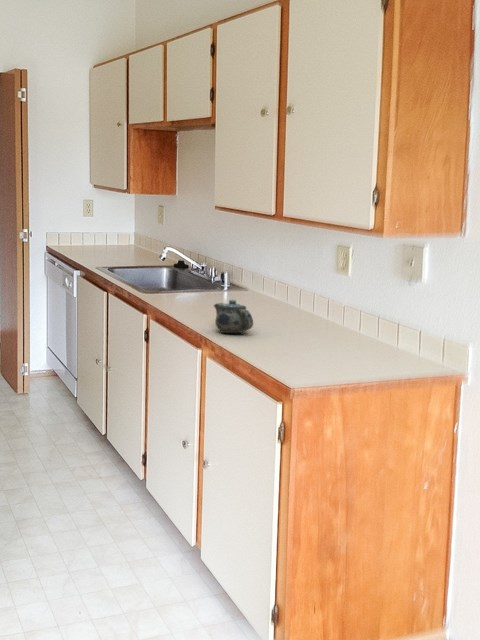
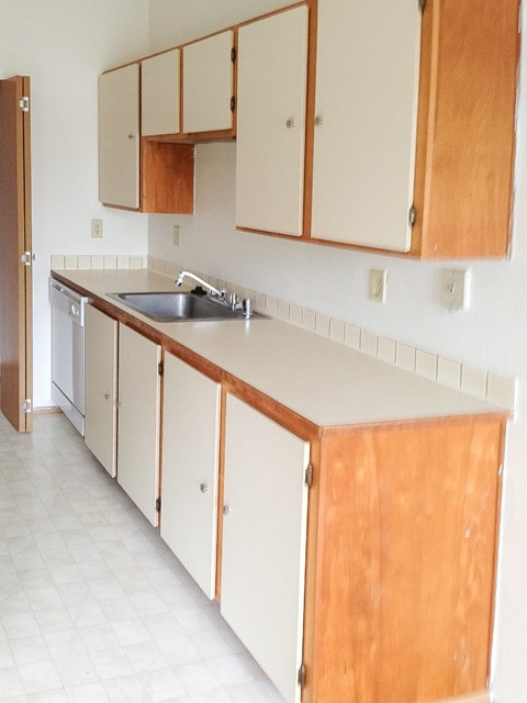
- chinaware (232, 316)
